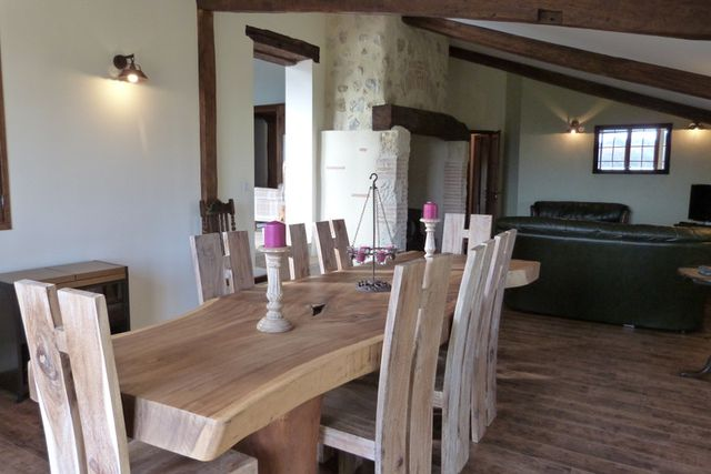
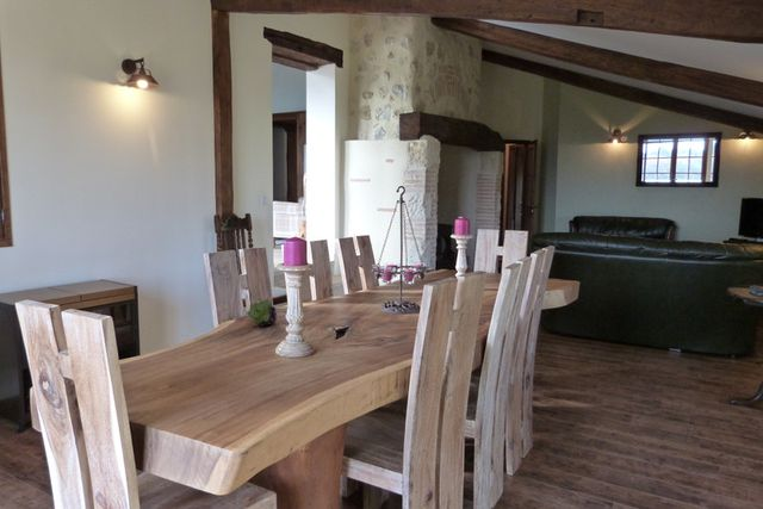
+ fruit (262, 311)
